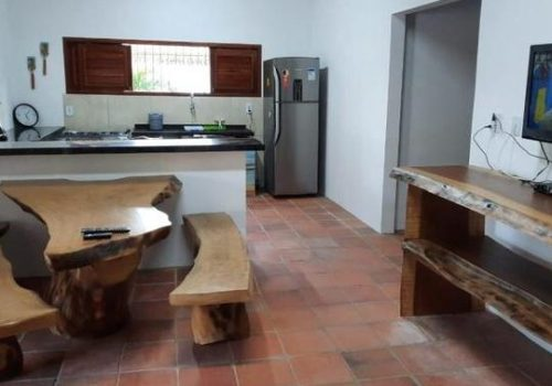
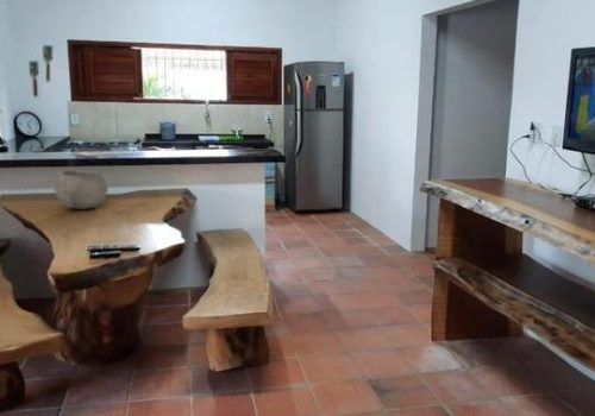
+ bowl (81, 190)
